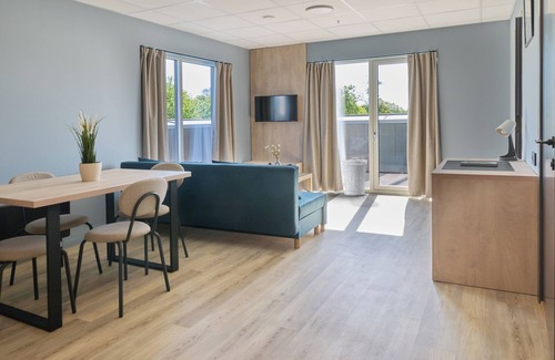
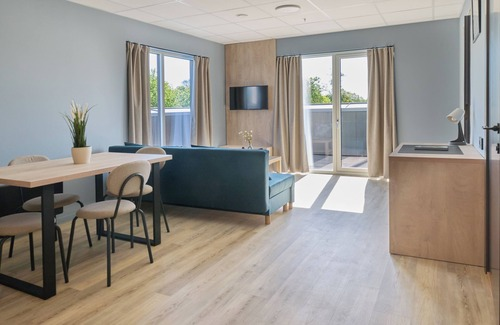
- trash can (354, 176)
